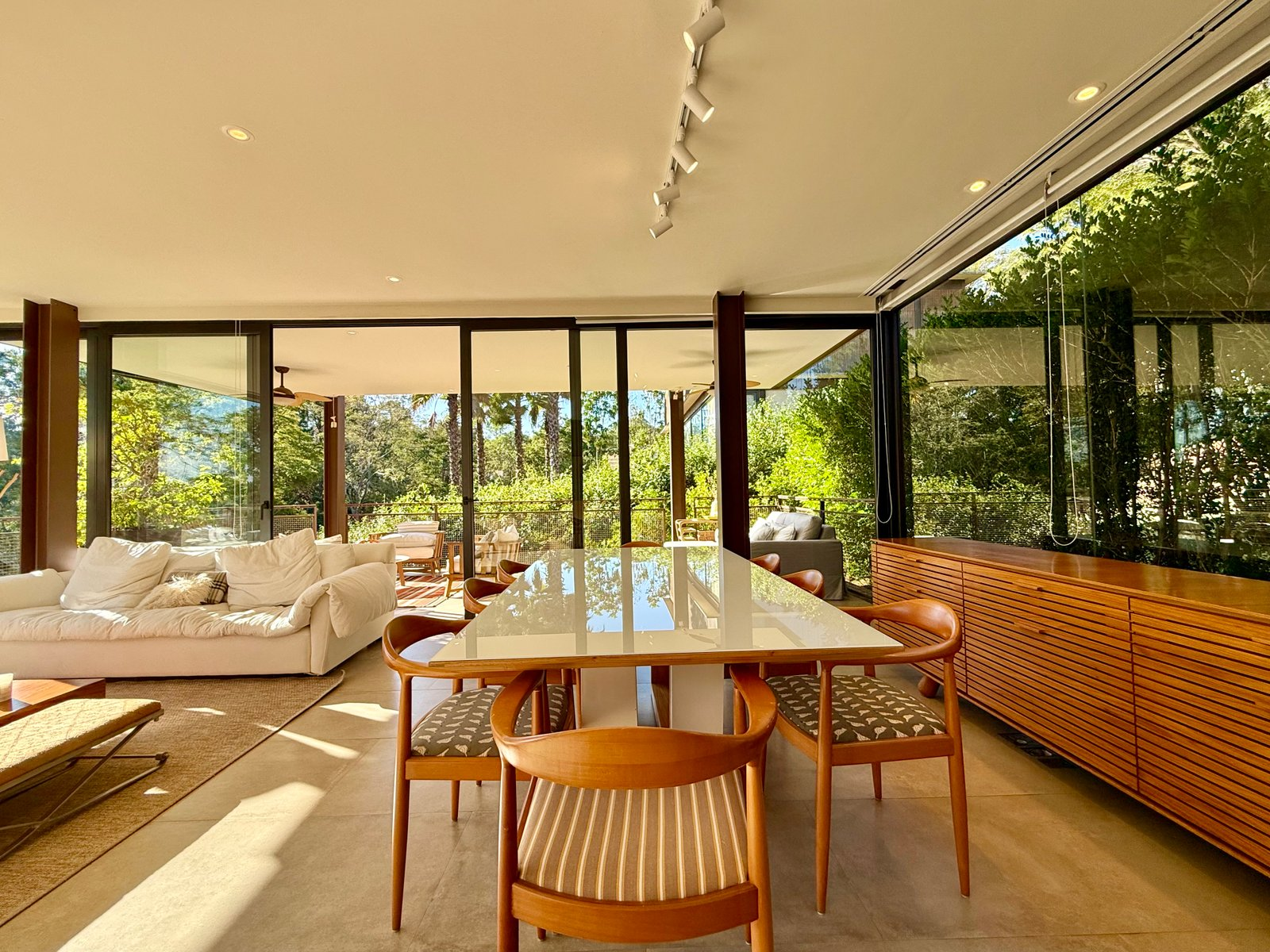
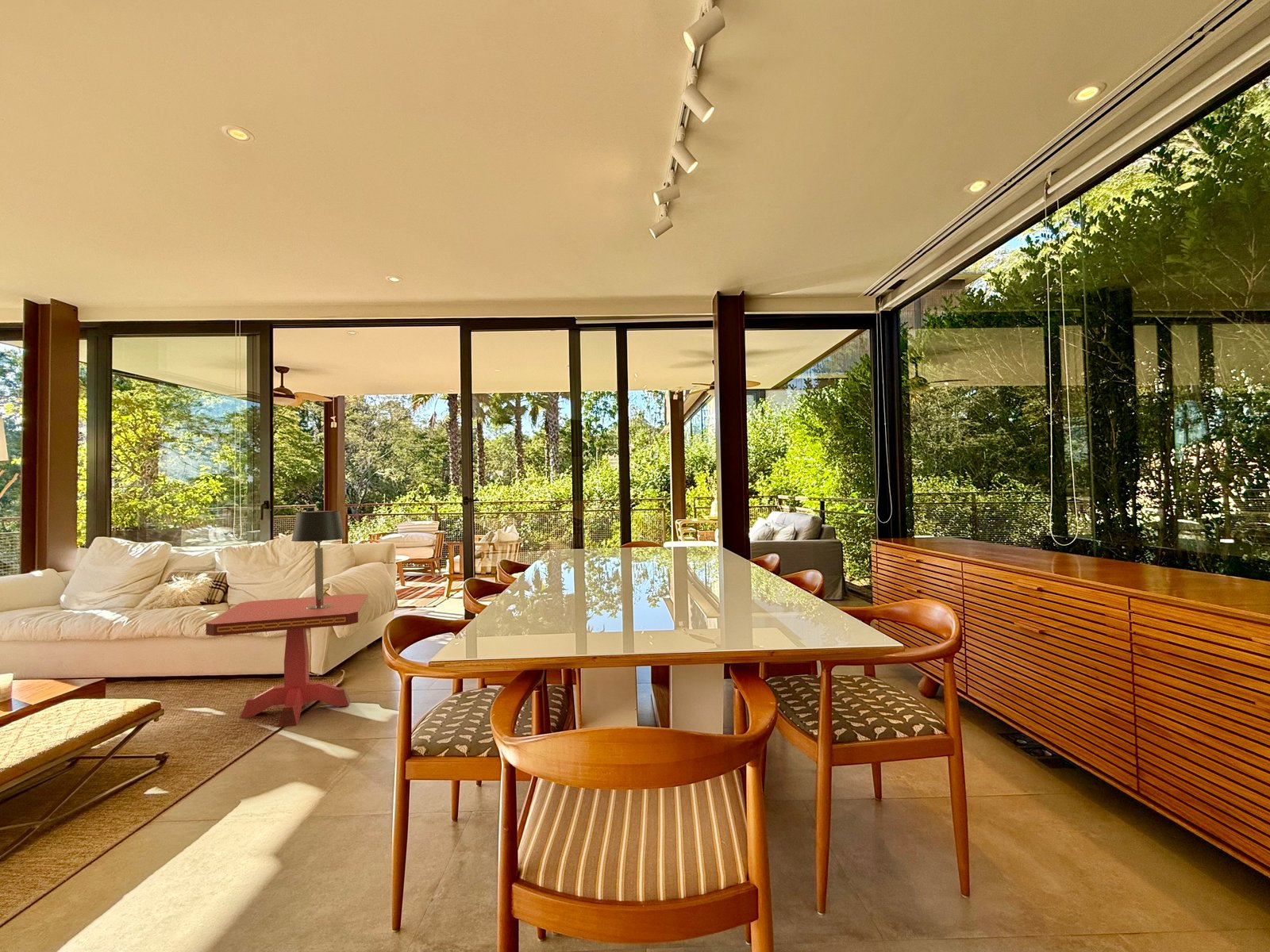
+ side table (296, 658)
+ table lamp (318, 559)
